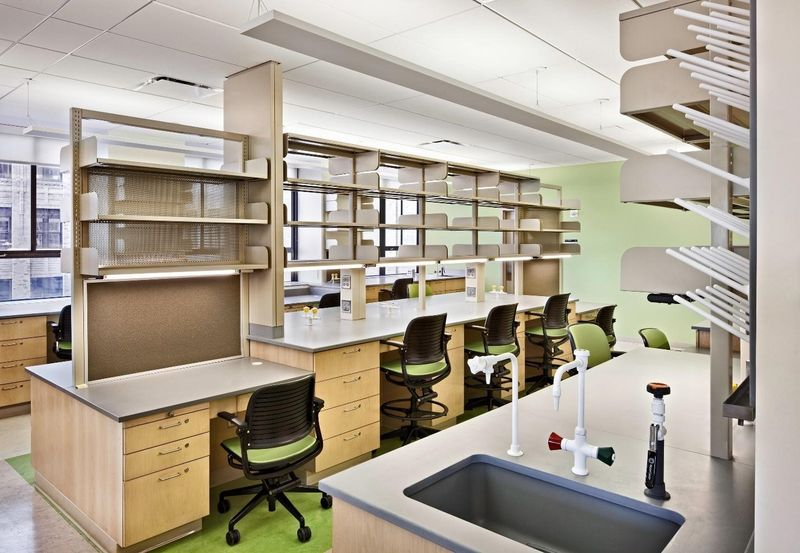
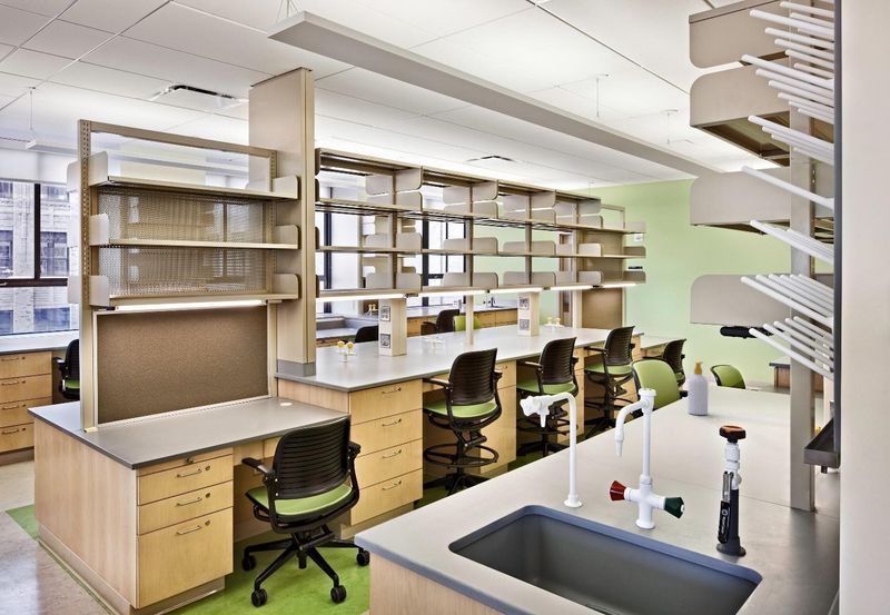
+ soap bottle (698, 387)
